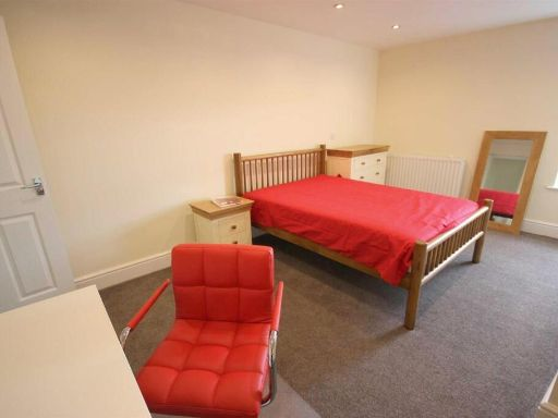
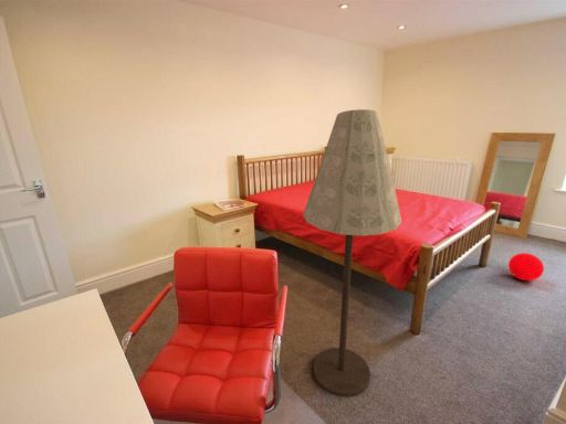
+ floor lamp (347, 259)
+ ball (525, 266)
